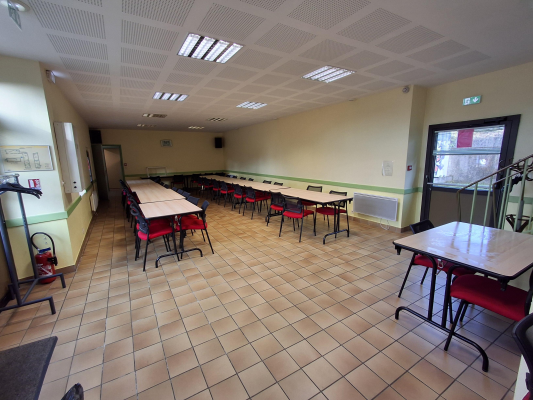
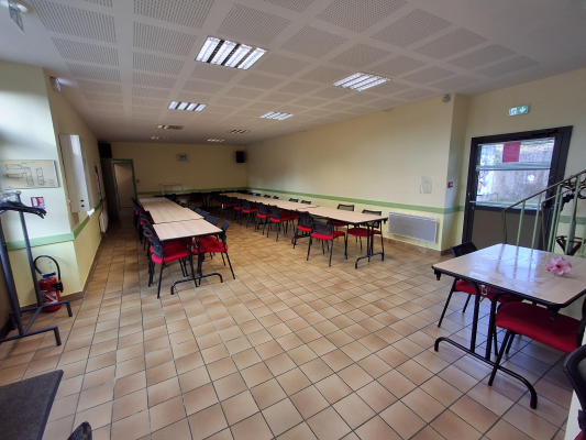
+ flower (557, 265)
